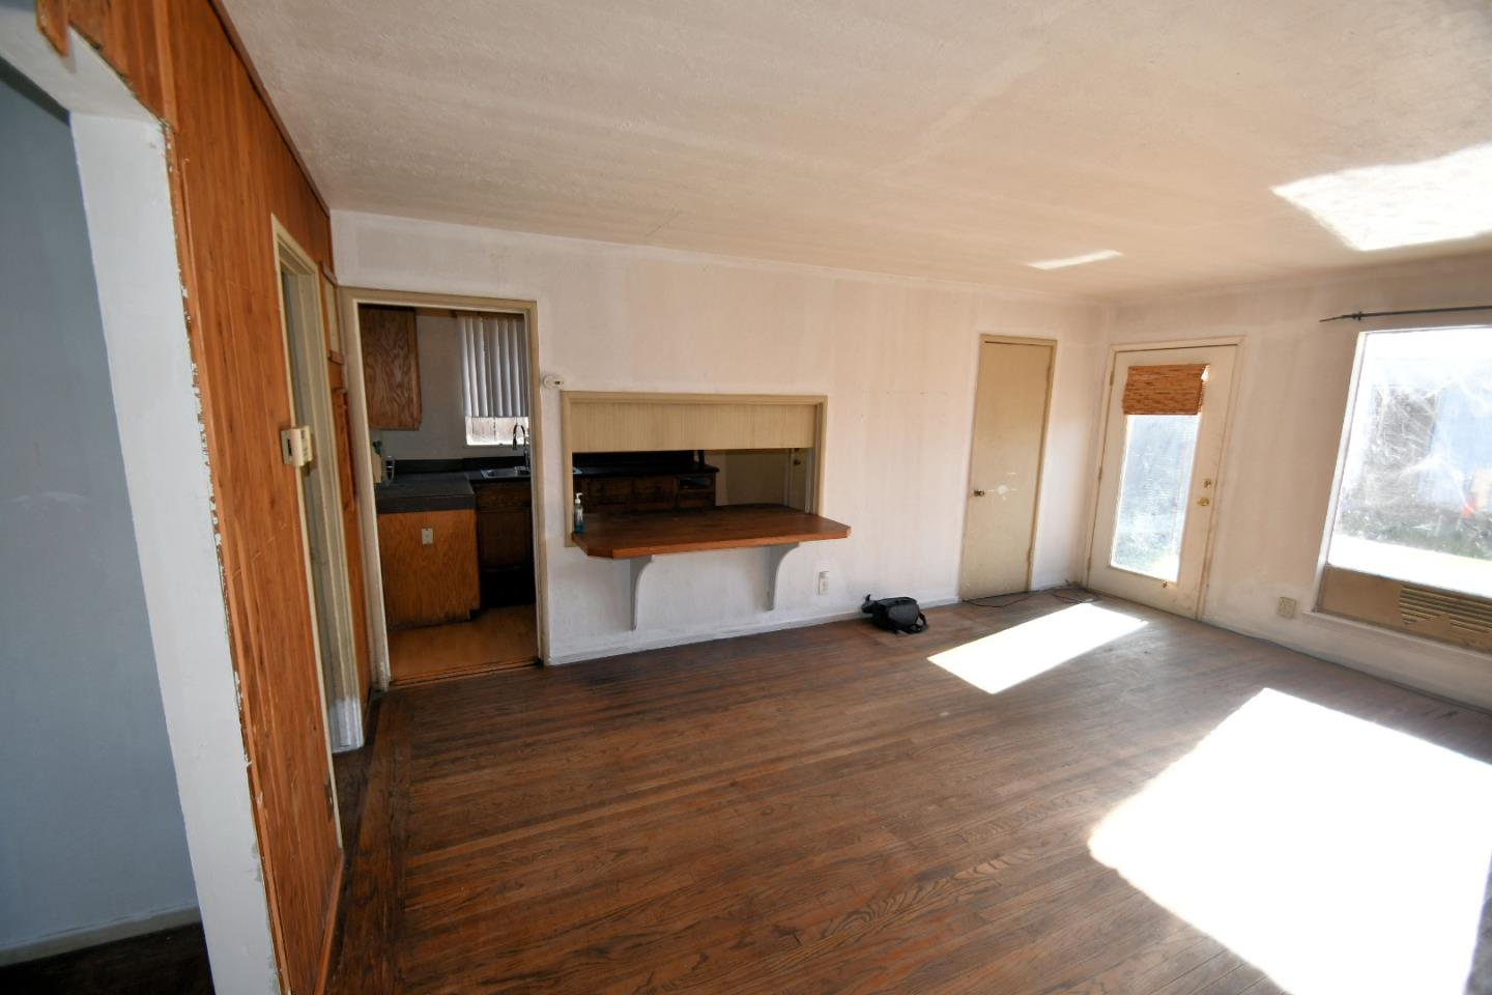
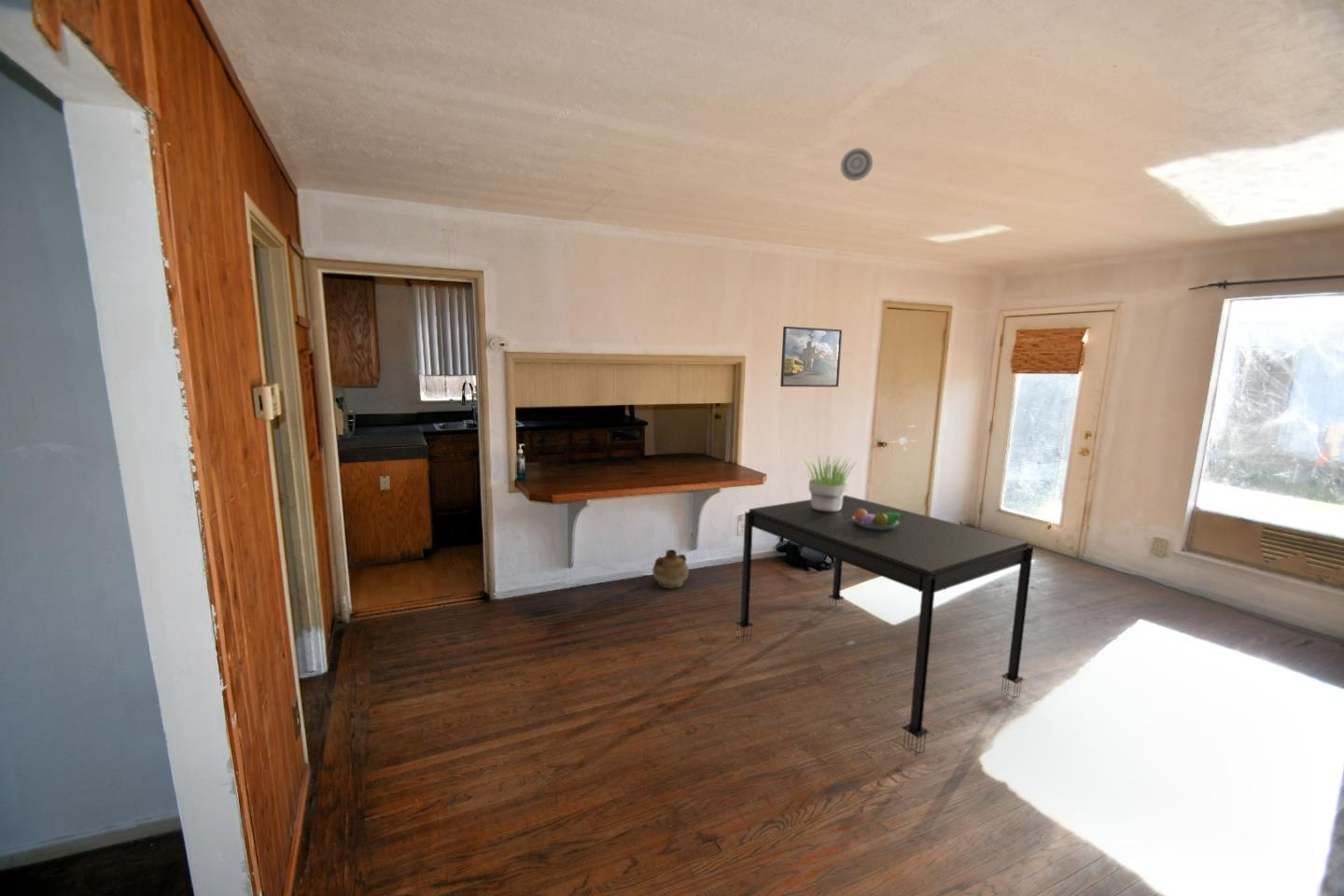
+ fruit bowl (877, 515)
+ smoke detector (856, 163)
+ dining table (876, 574)
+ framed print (811, 357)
+ ceramic jug (670, 567)
+ potted plant (828, 483)
